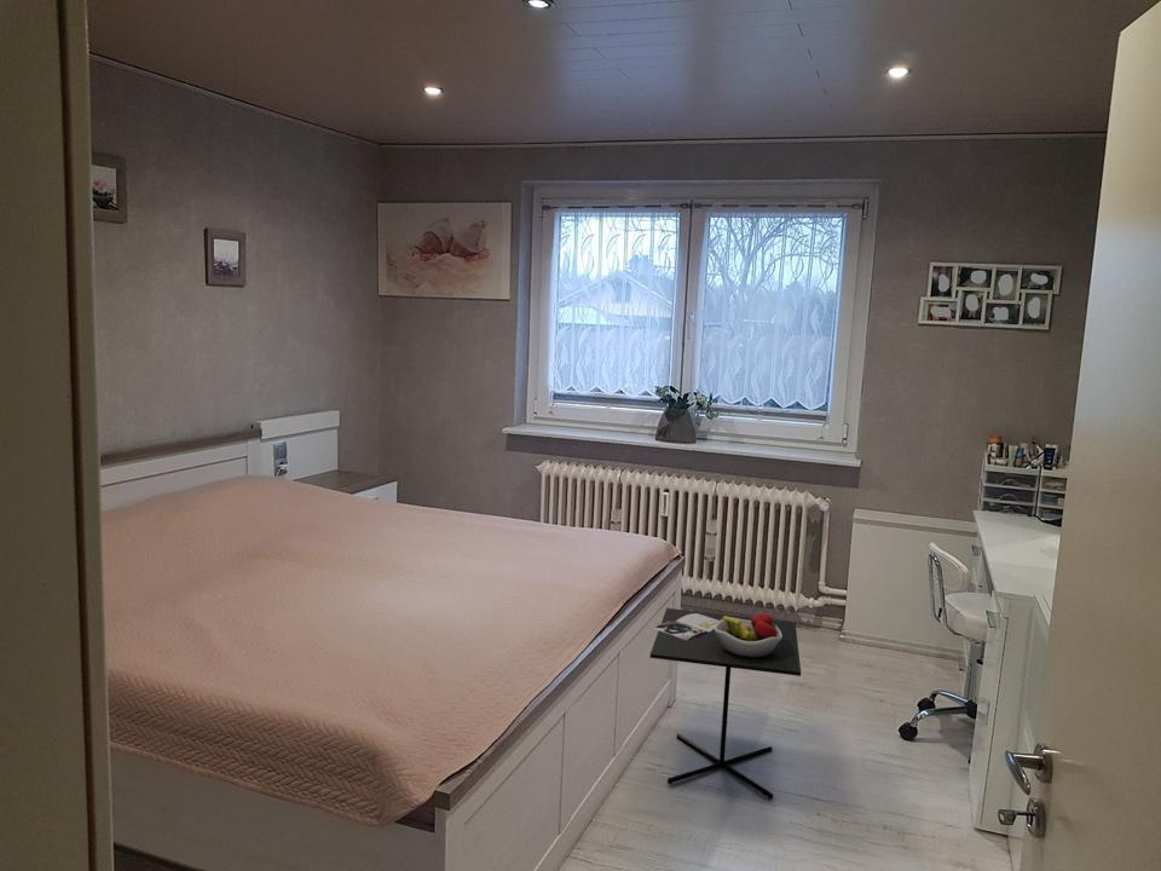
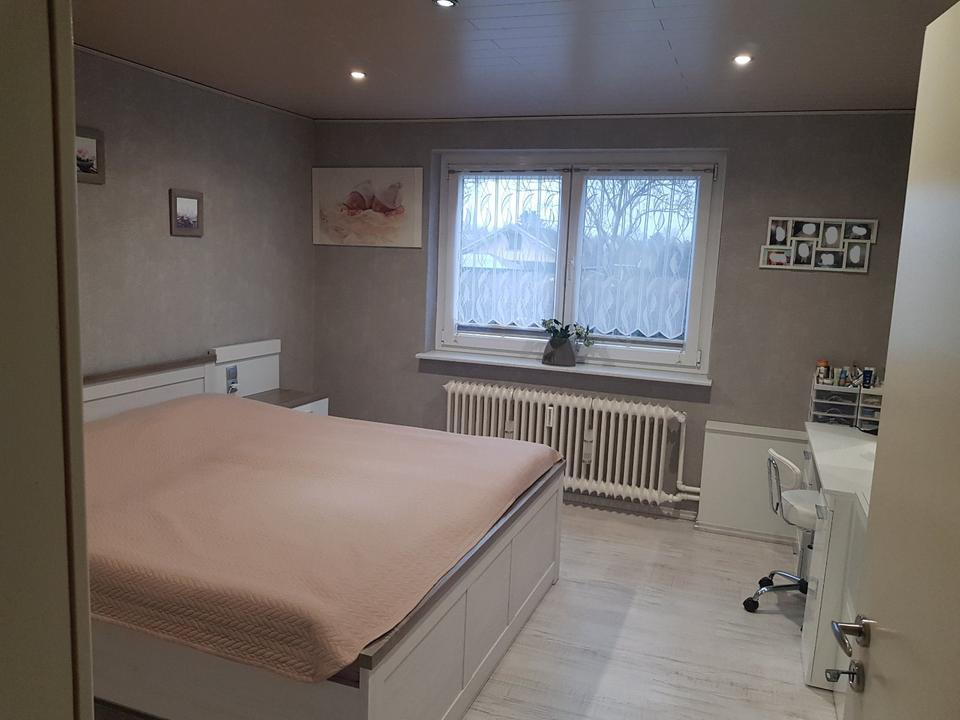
- kitchen table (724, 685)
